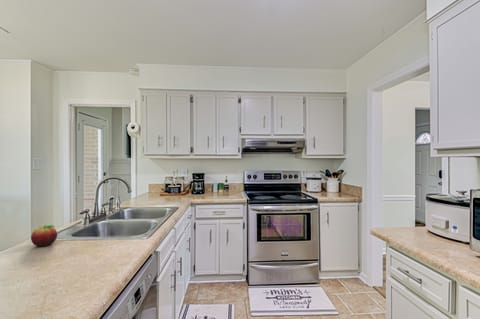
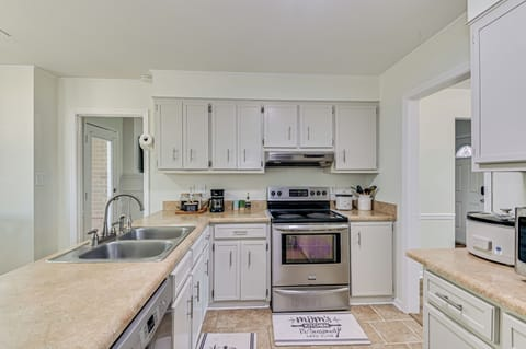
- fruit (44, 235)
